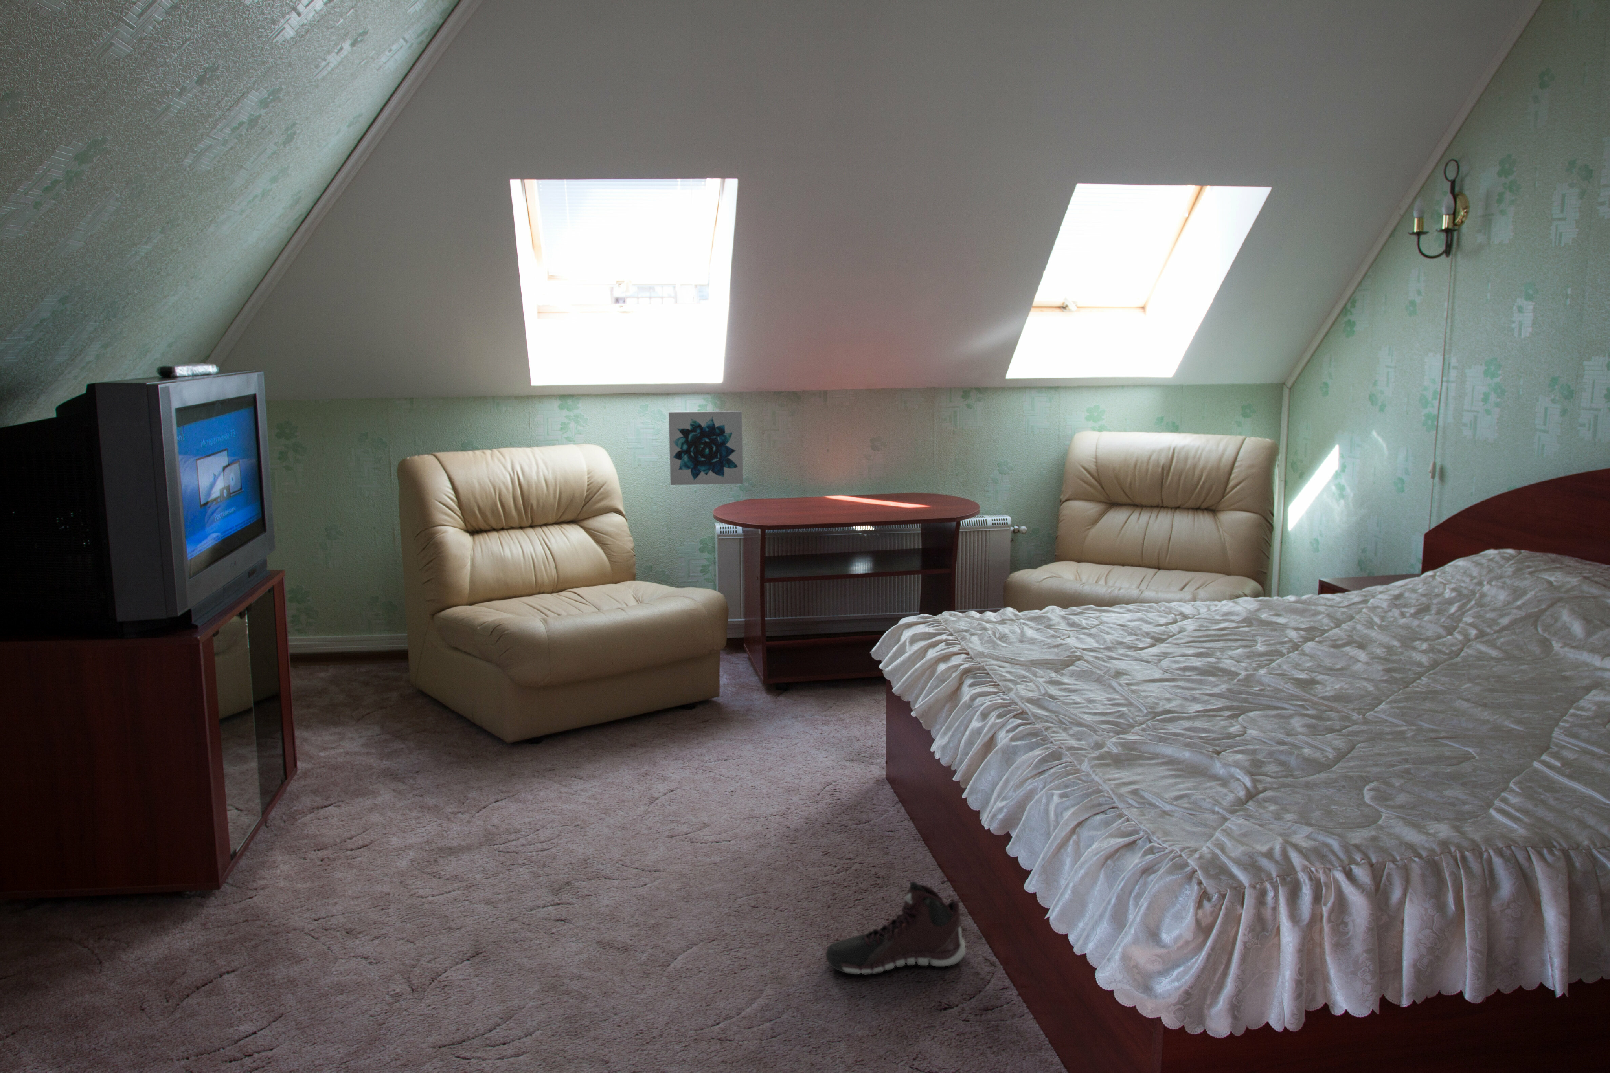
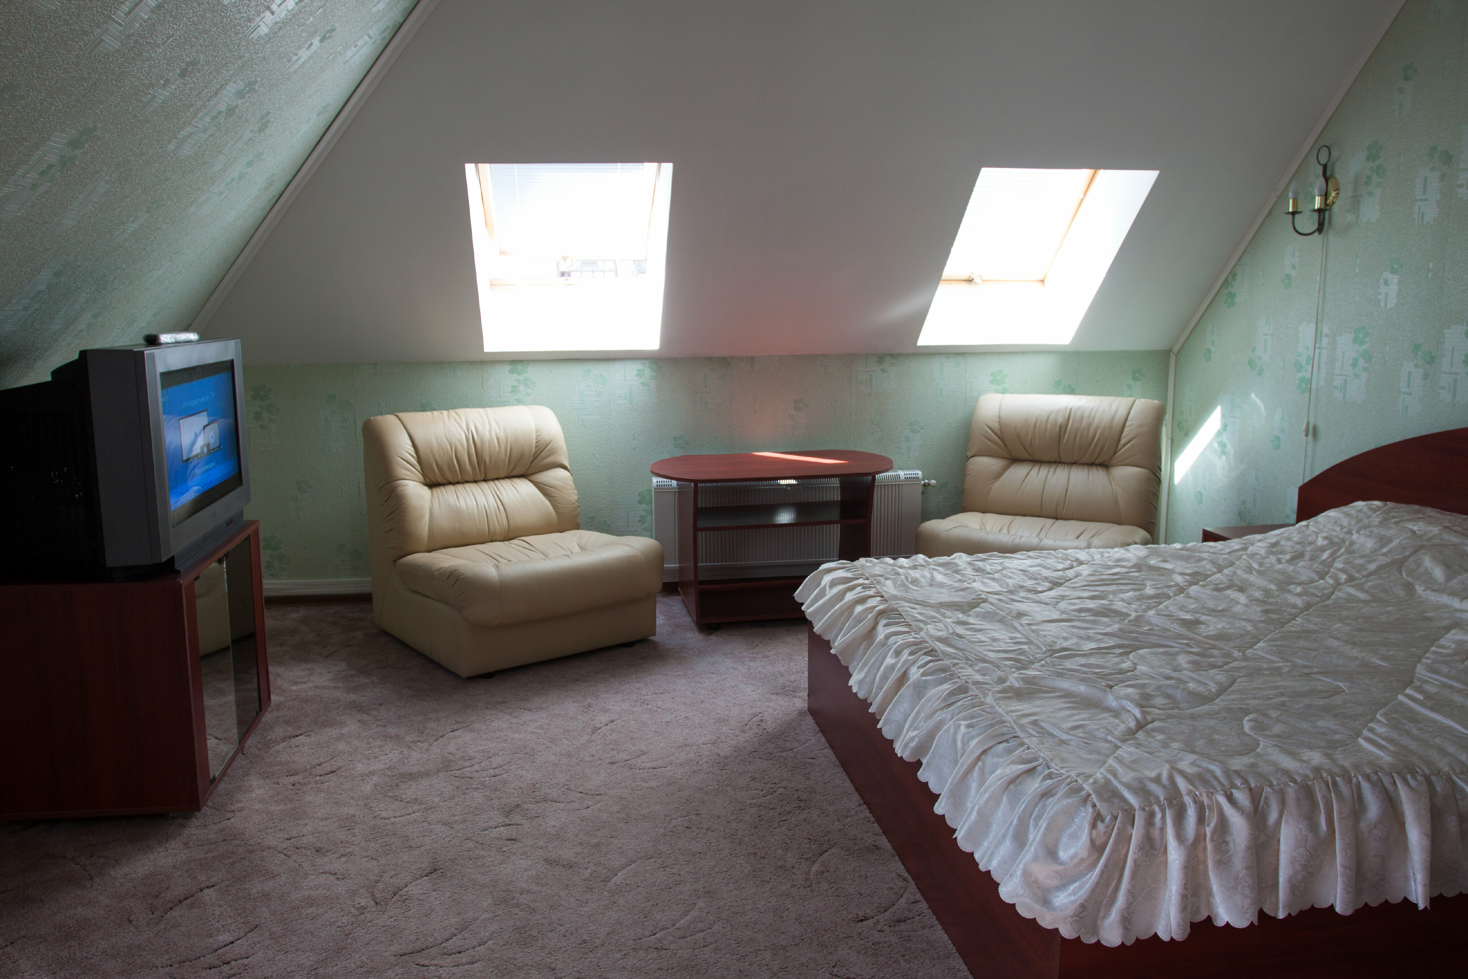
- wall art (706, 448)
- sneaker (895, 922)
